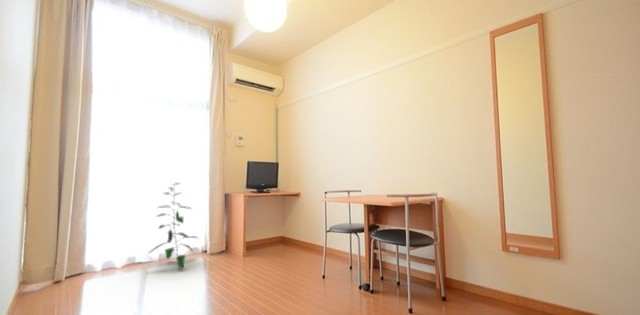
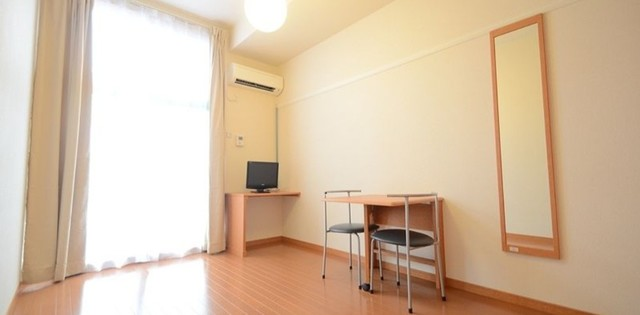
- decorative plant (174, 224)
